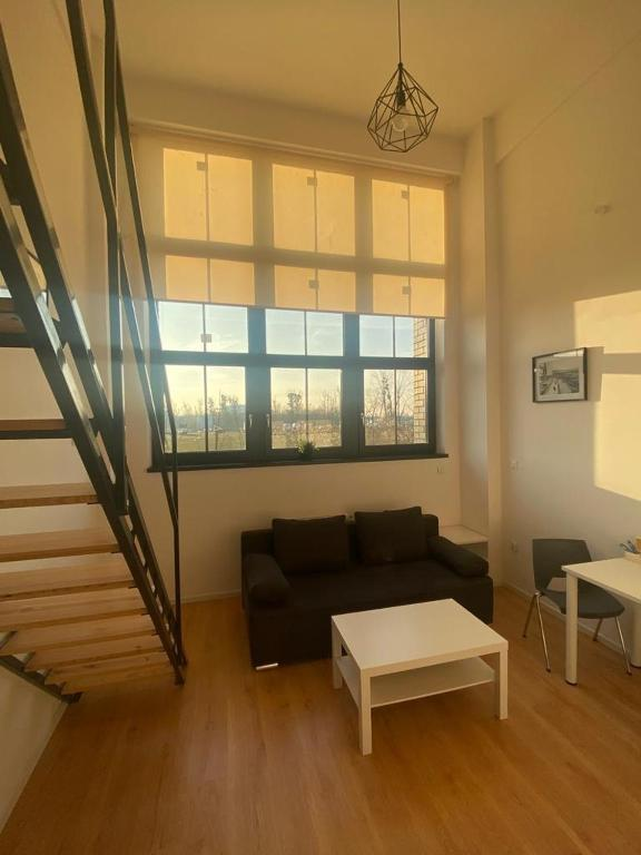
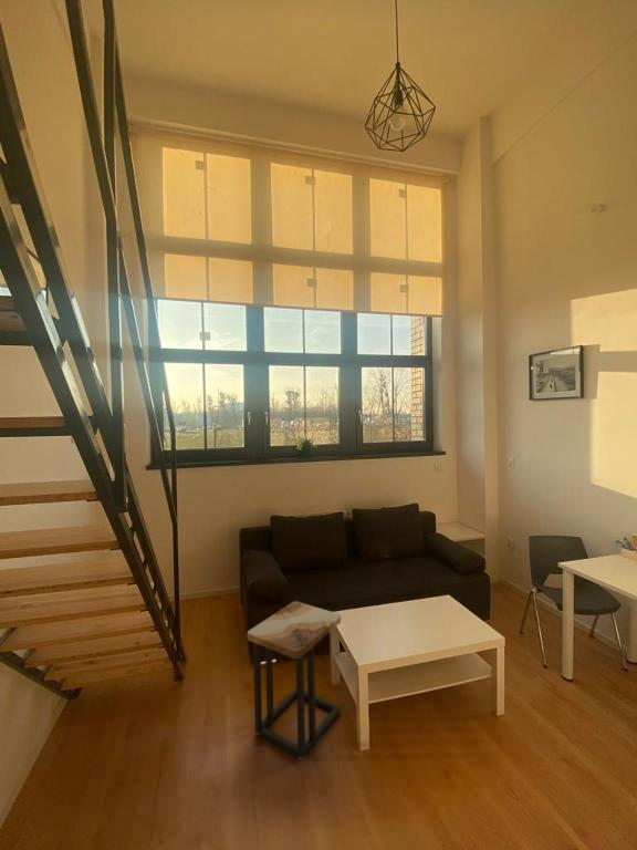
+ side table (296, 673)
